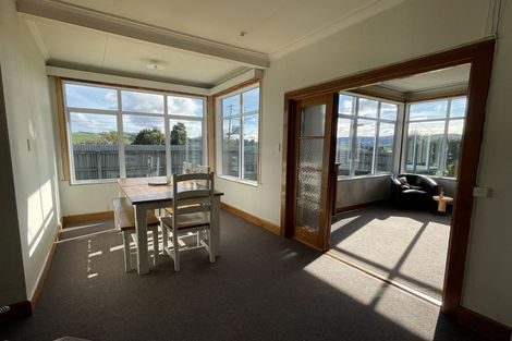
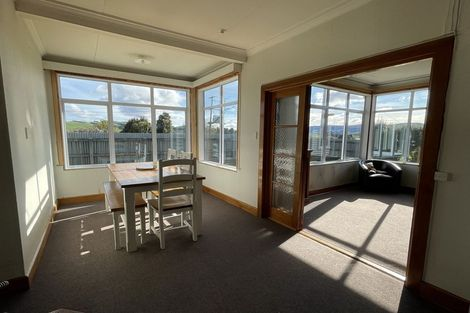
- side table (442, 198)
